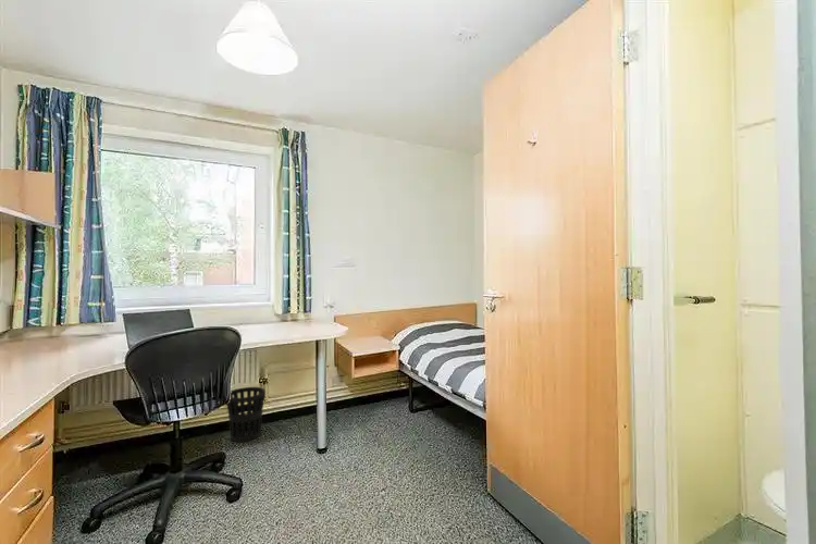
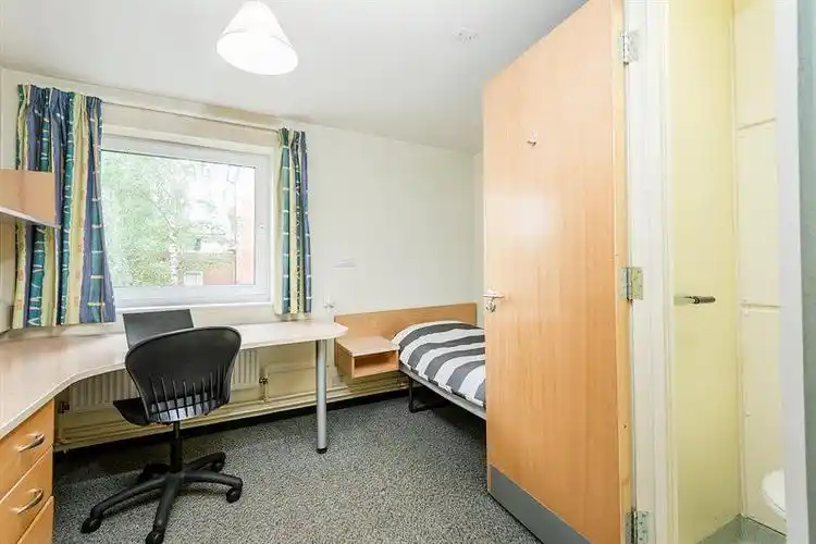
- wastebasket (246, 415)
